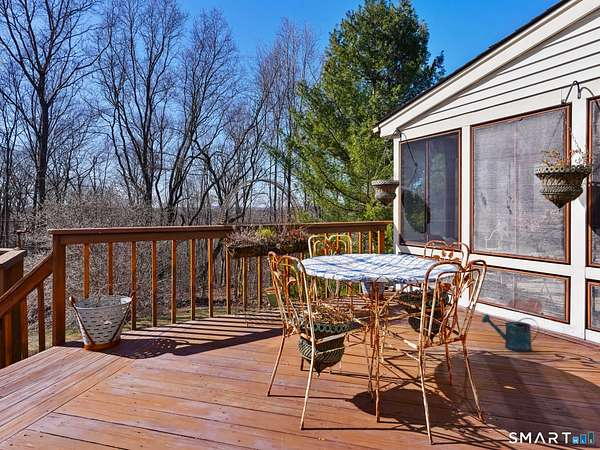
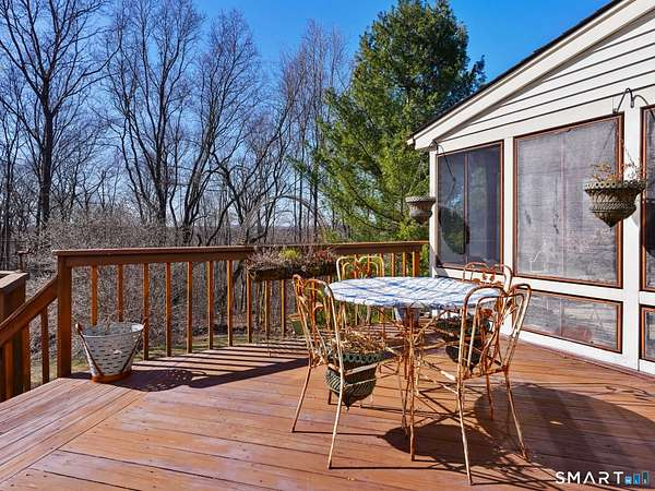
- watering can (509, 331)
